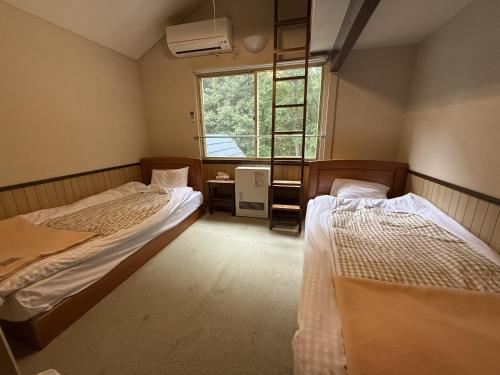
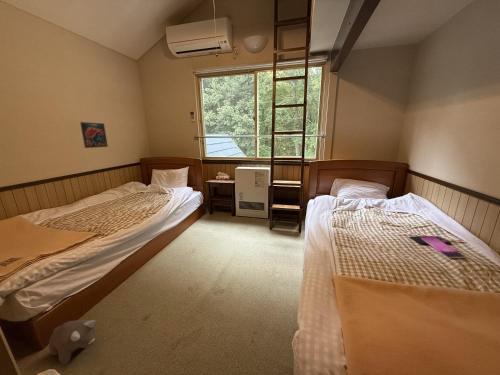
+ plush toy (73, 337)
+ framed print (94, 135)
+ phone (440, 244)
